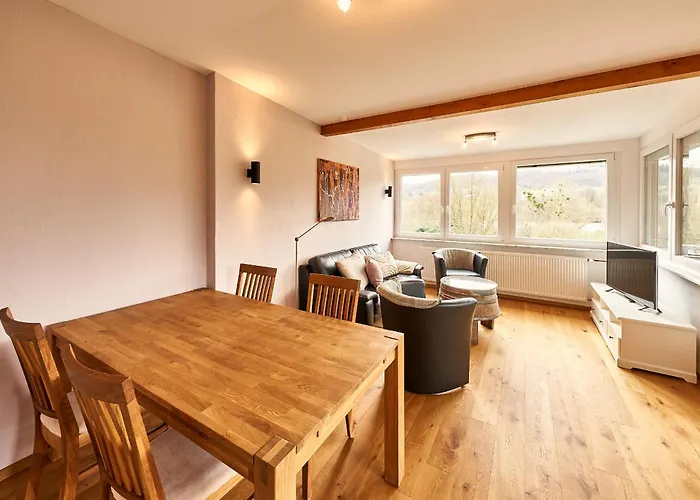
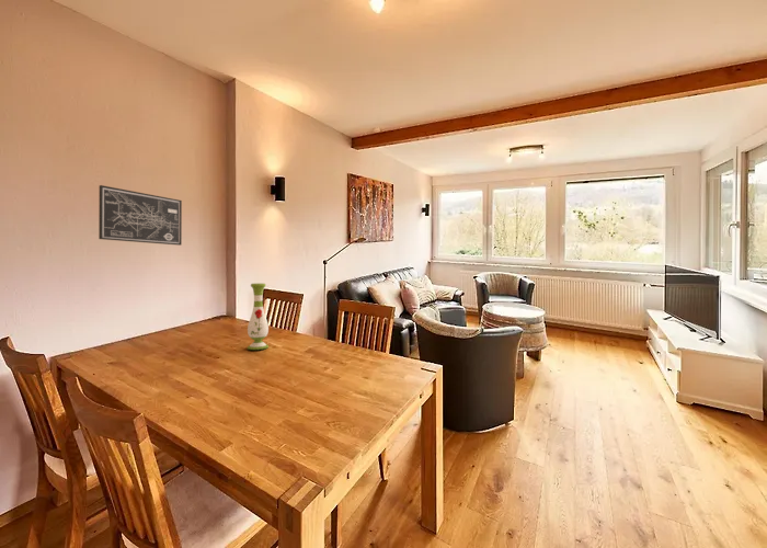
+ wall art (144, 217)
+ vase (257, 315)
